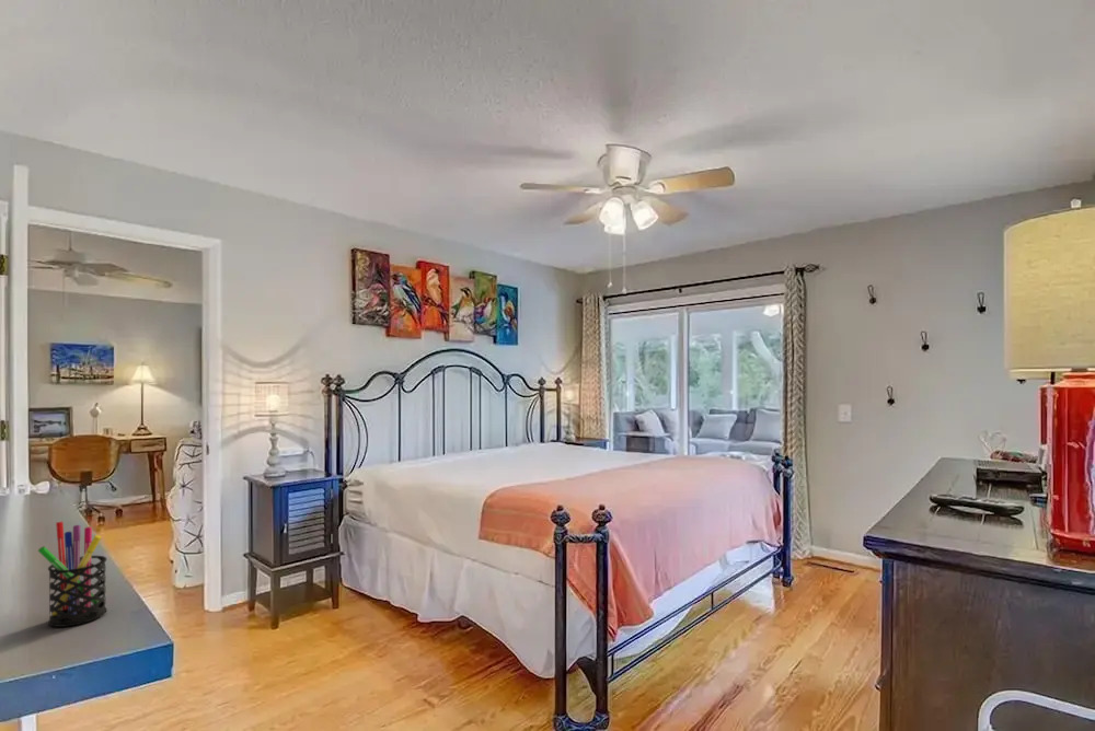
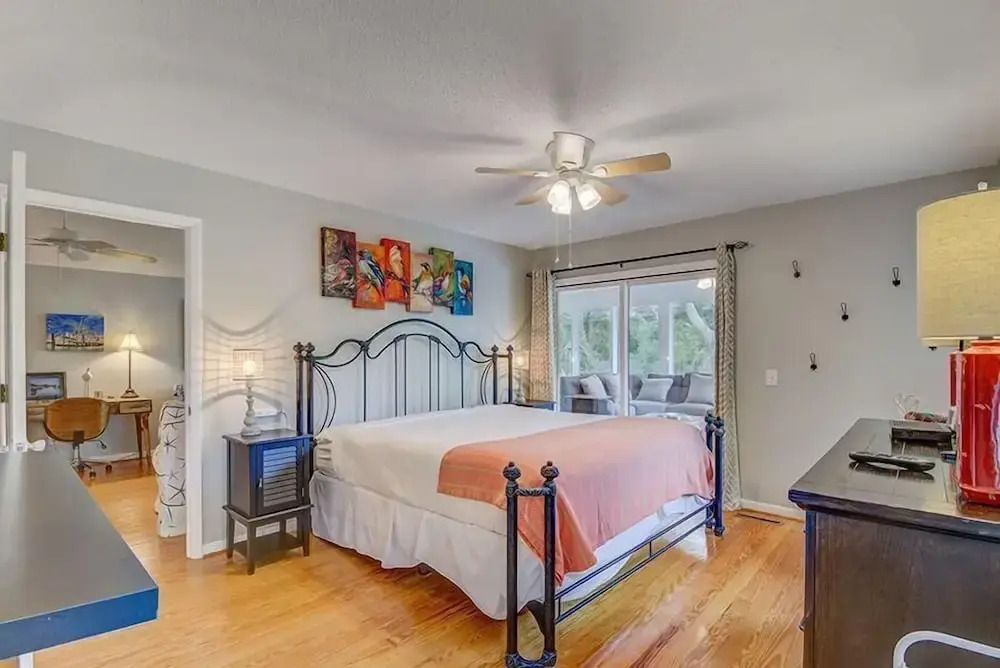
- pen holder (70, 571)
